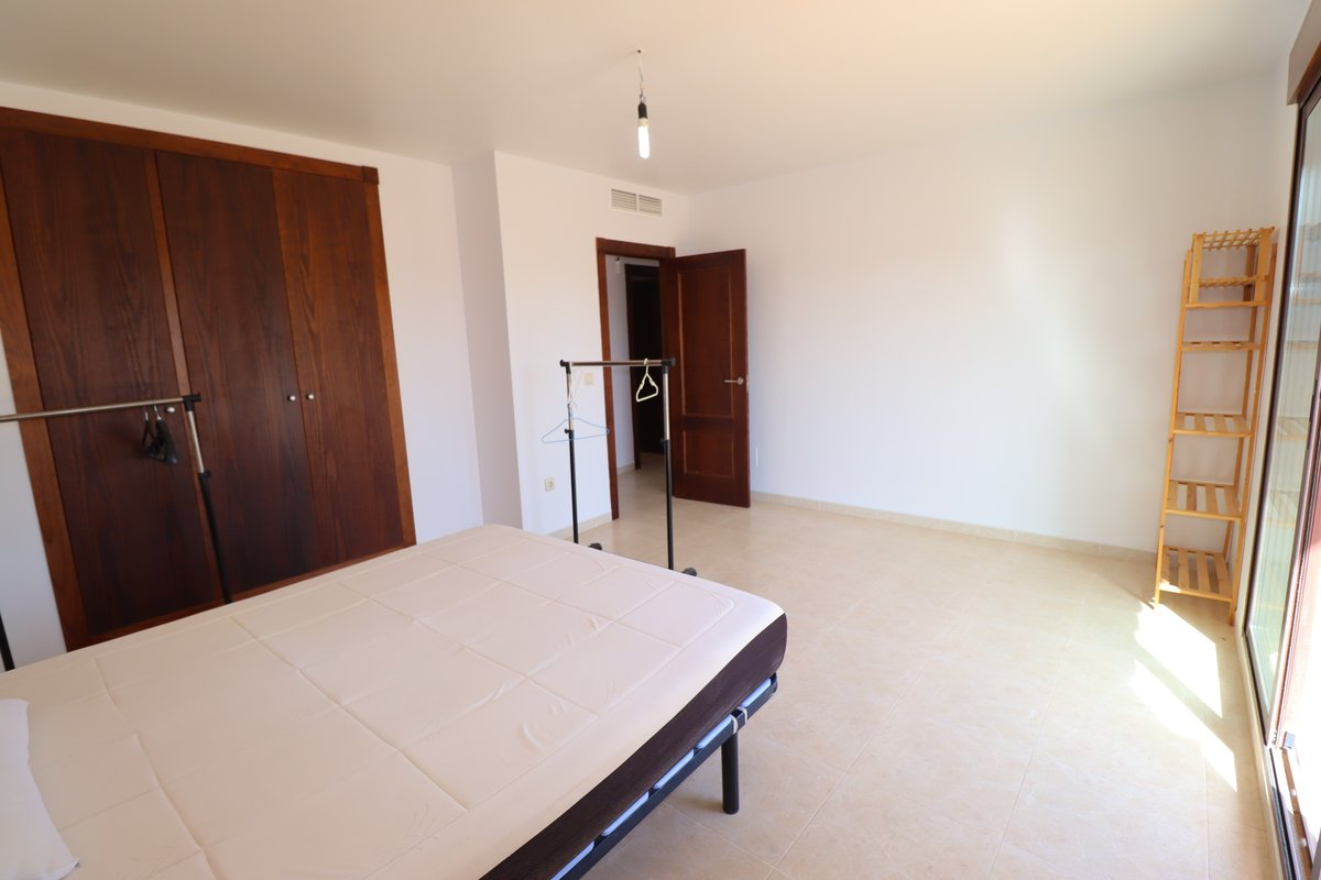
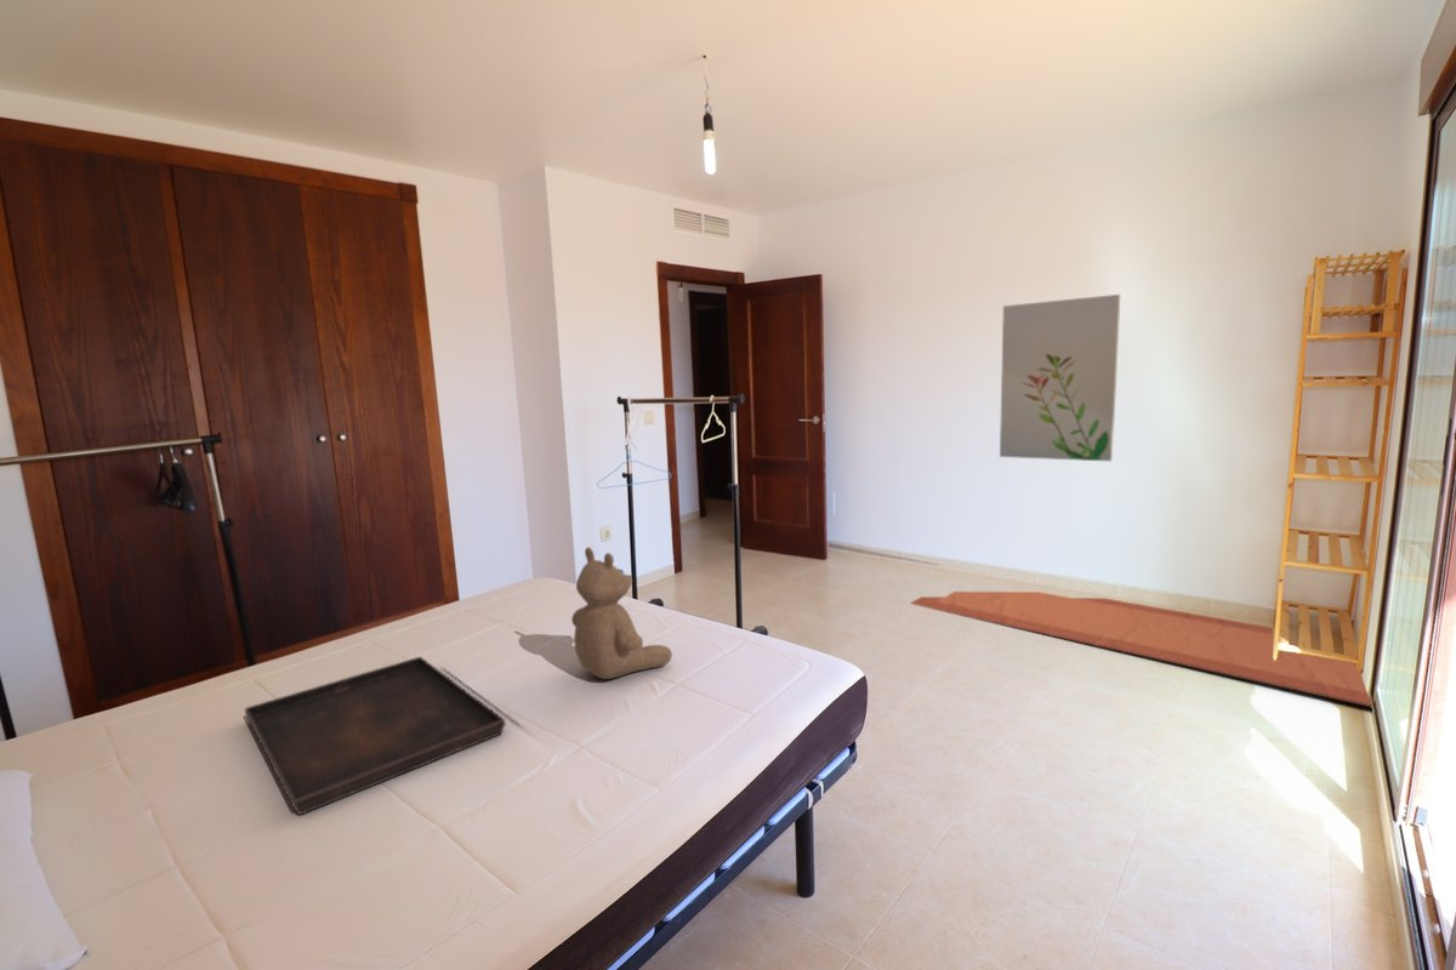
+ teddy bear (619, 607)
+ wall art (1056, 381)
+ rug (1165, 632)
+ serving tray (371, 720)
